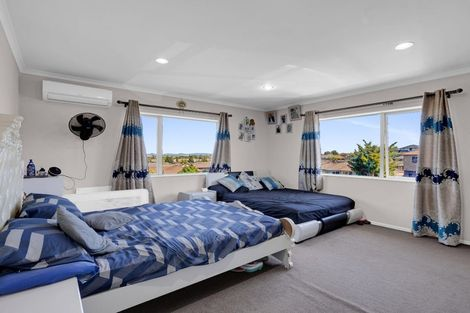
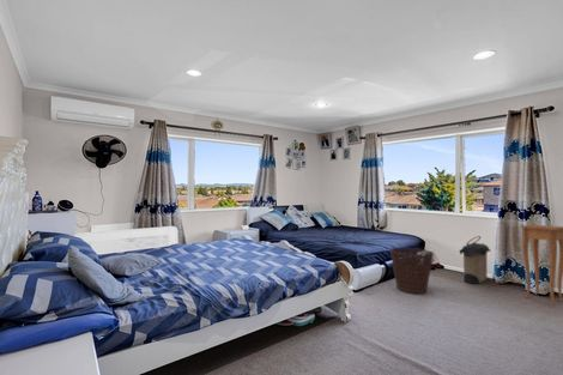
+ side table (538, 262)
+ basket (411, 270)
+ laundry hamper (474, 256)
